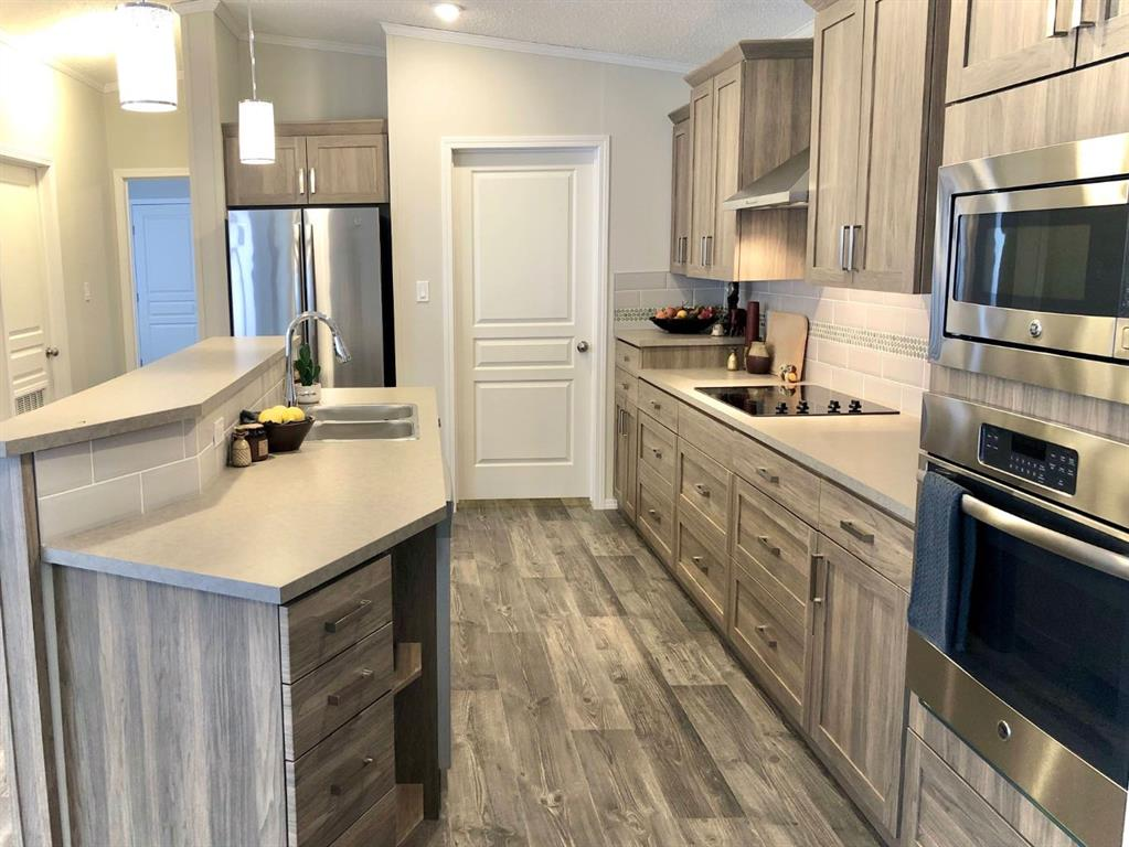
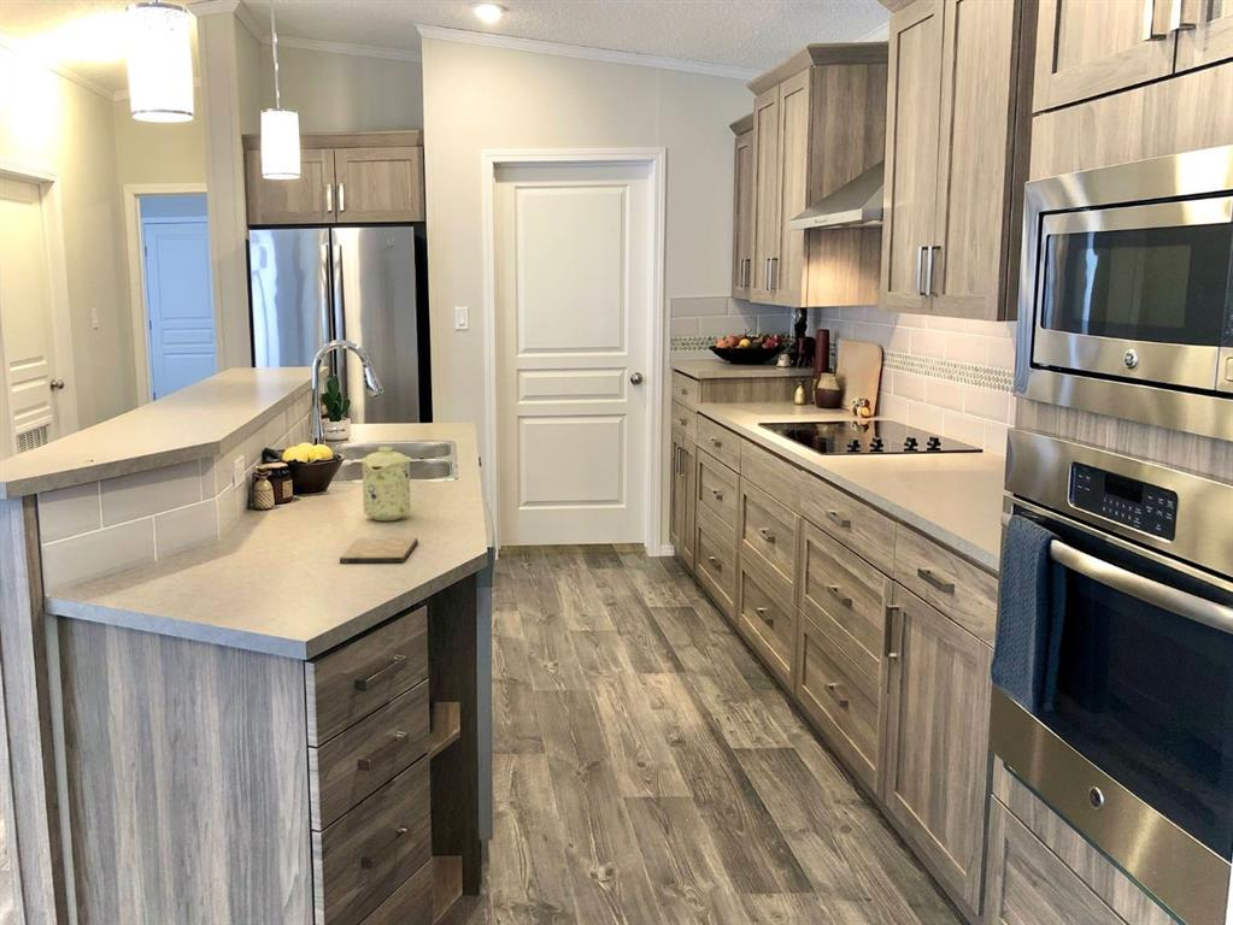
+ mug (387, 482)
+ cutting board (380, 549)
